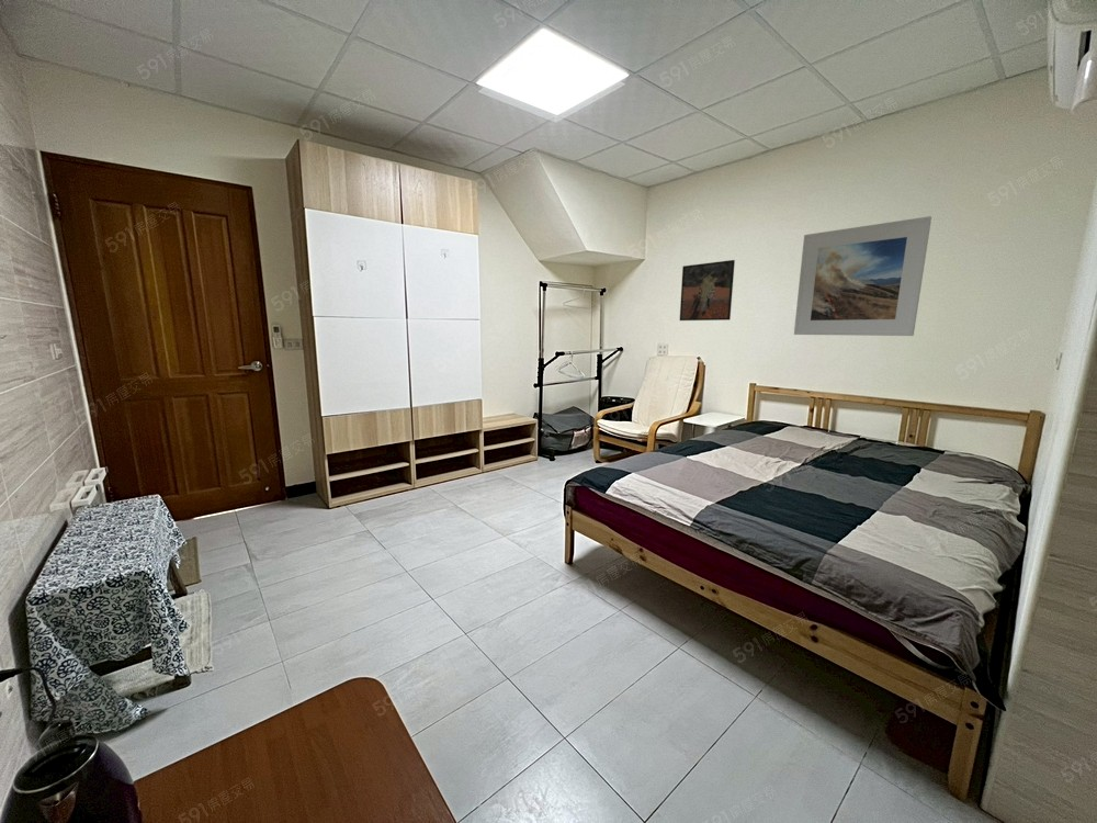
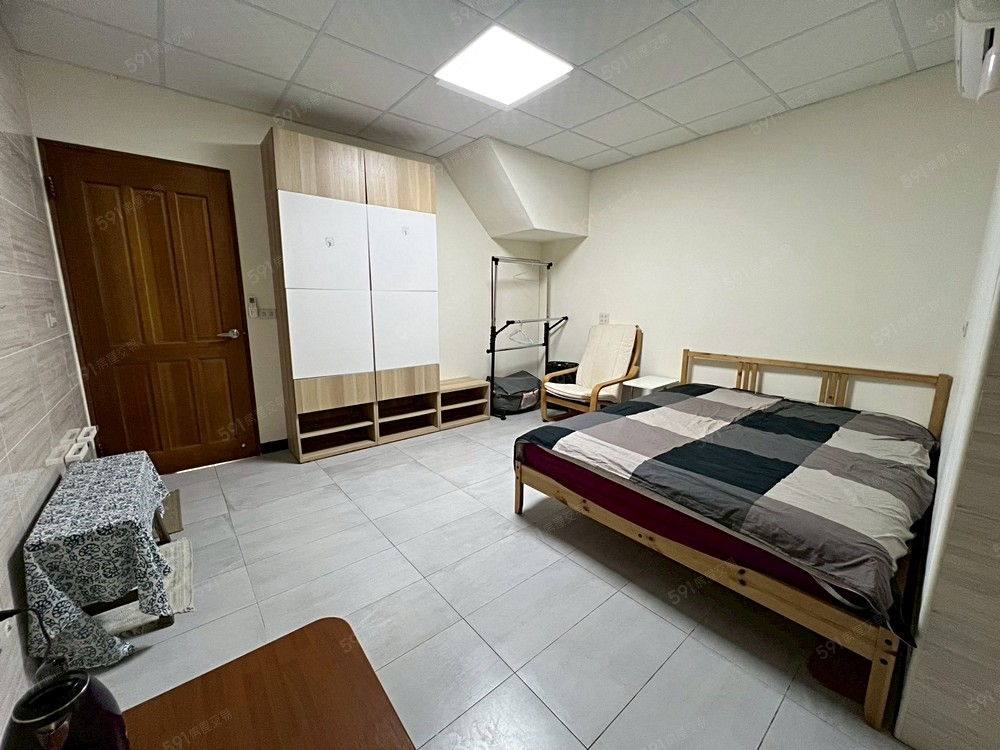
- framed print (855, 282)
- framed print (705, 292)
